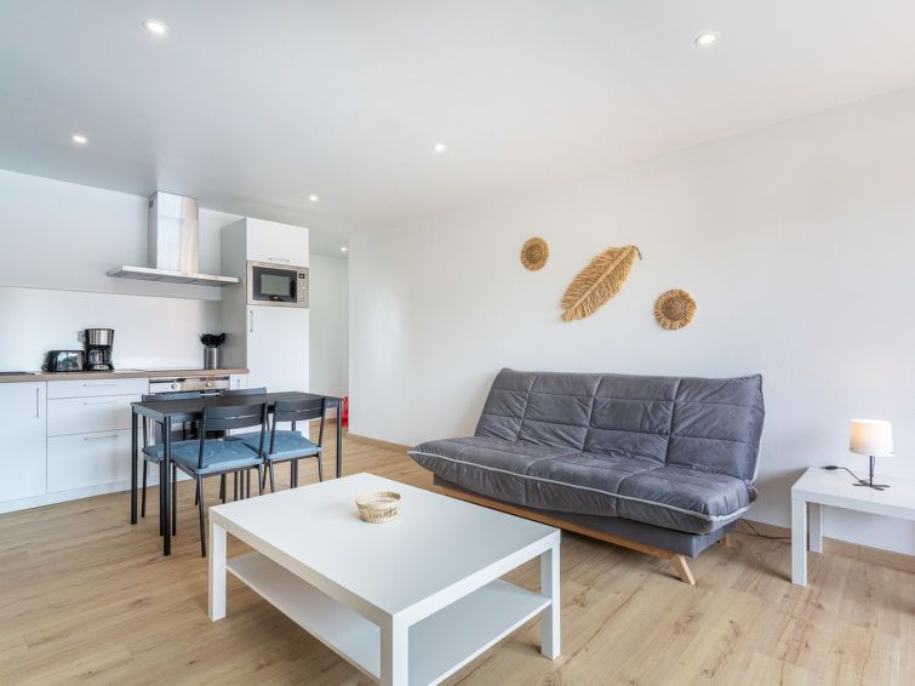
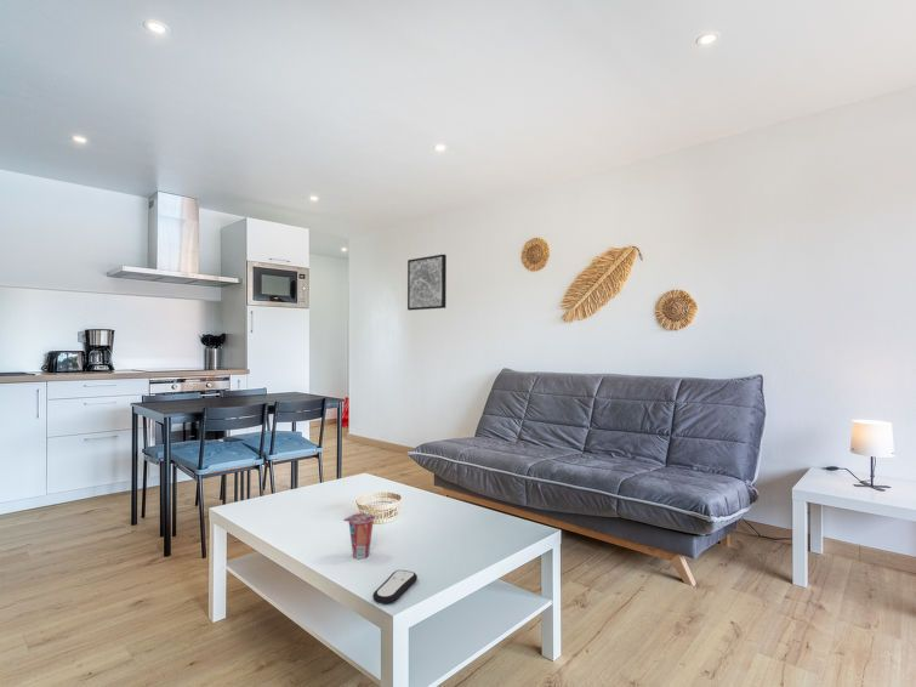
+ remote control (394, 585)
+ wall art (426, 283)
+ cup (359, 536)
